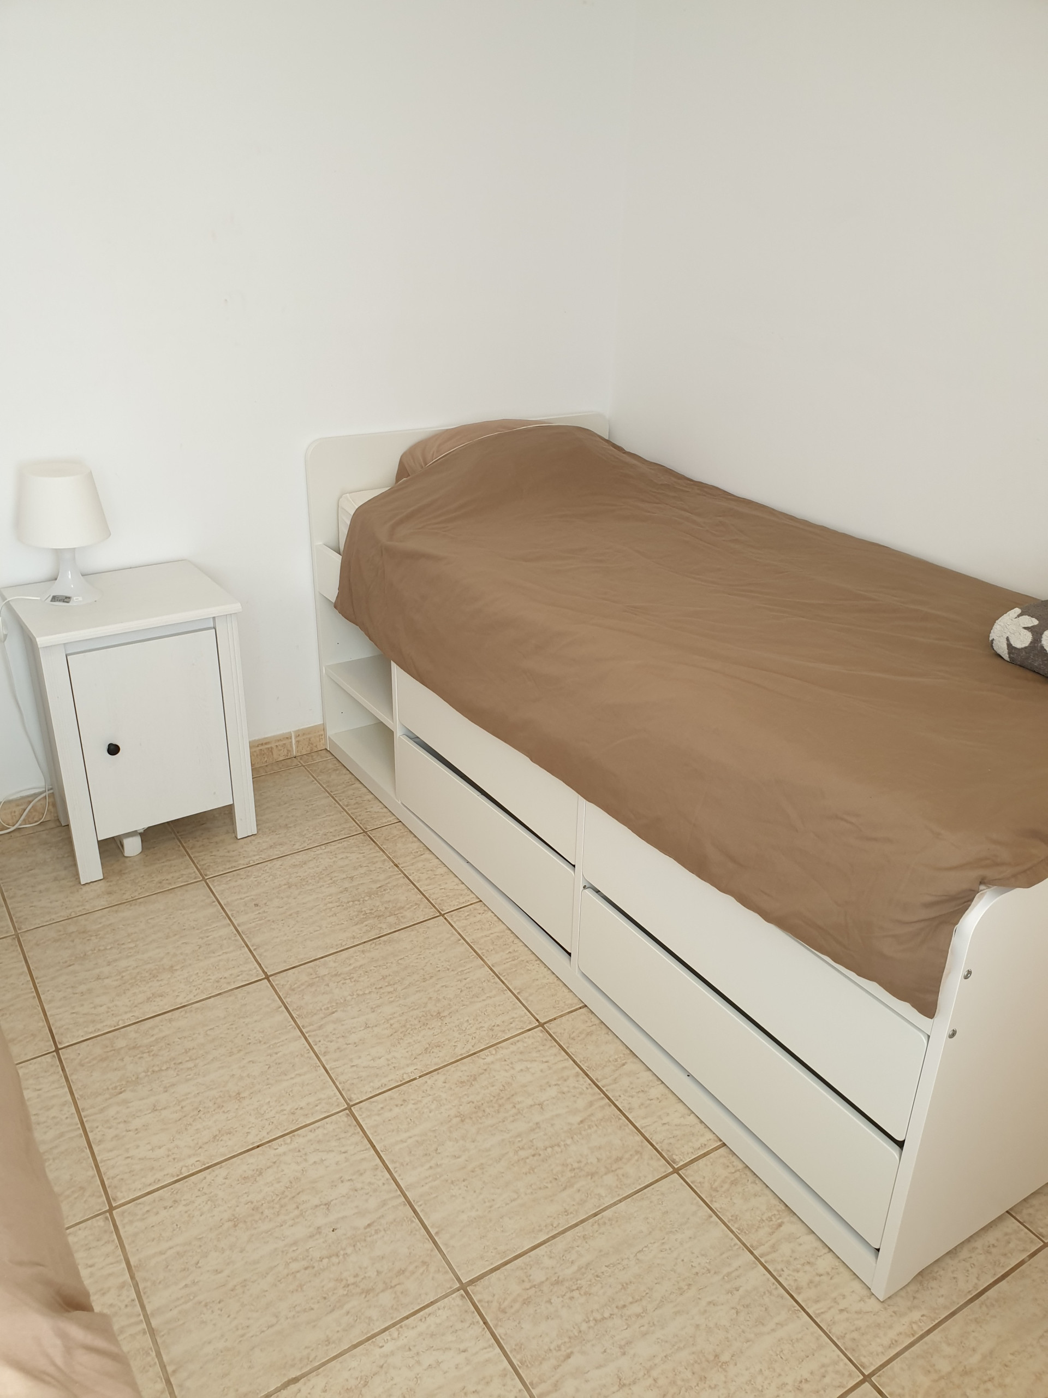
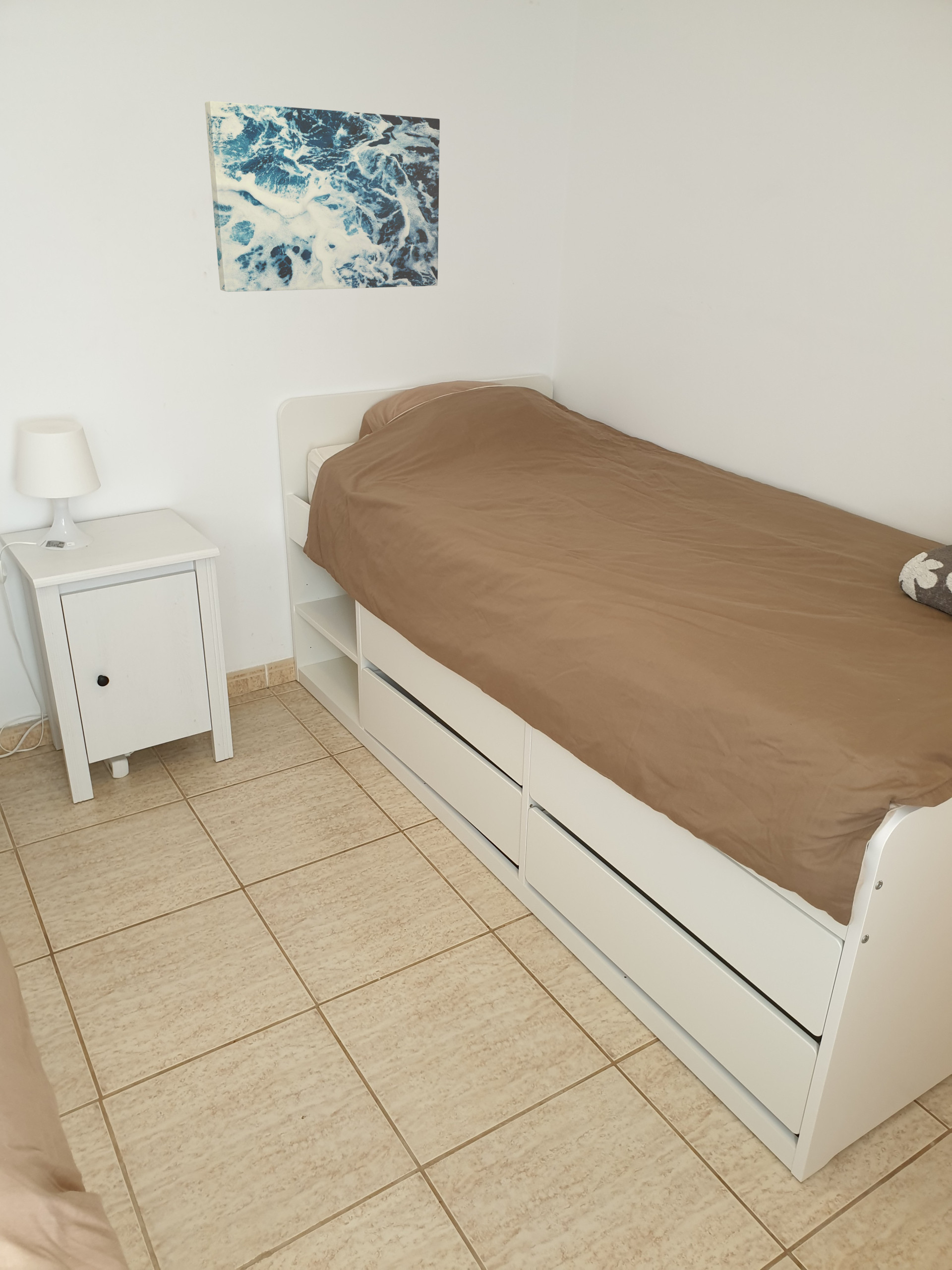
+ wall art (332, 202)
